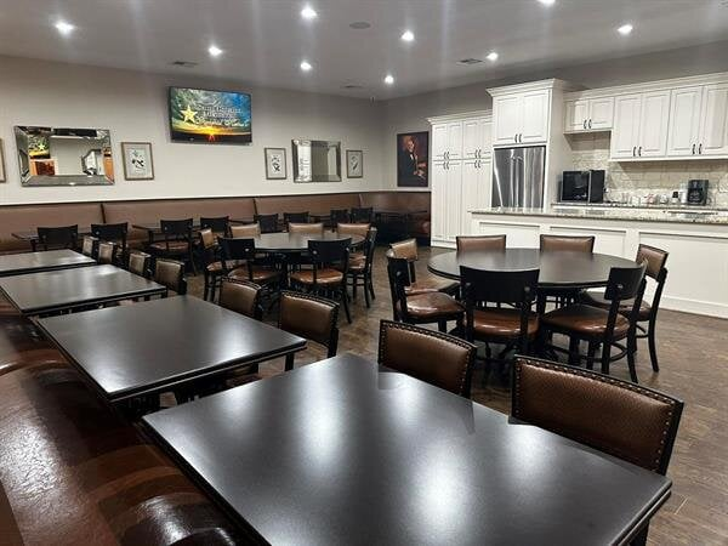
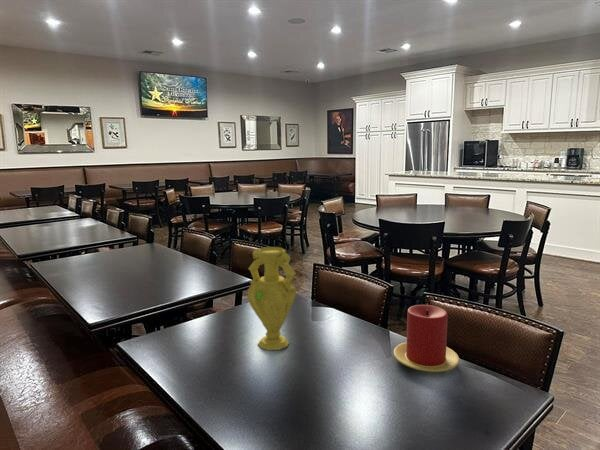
+ candle (426, 335)
+ vase (272, 297)
